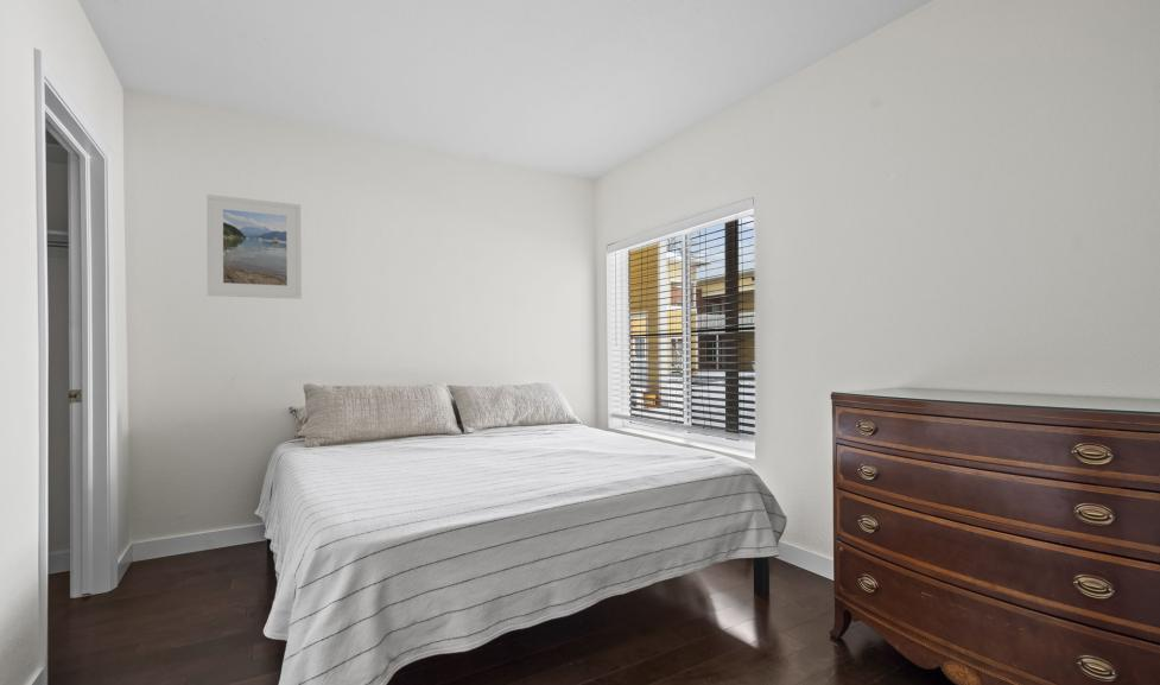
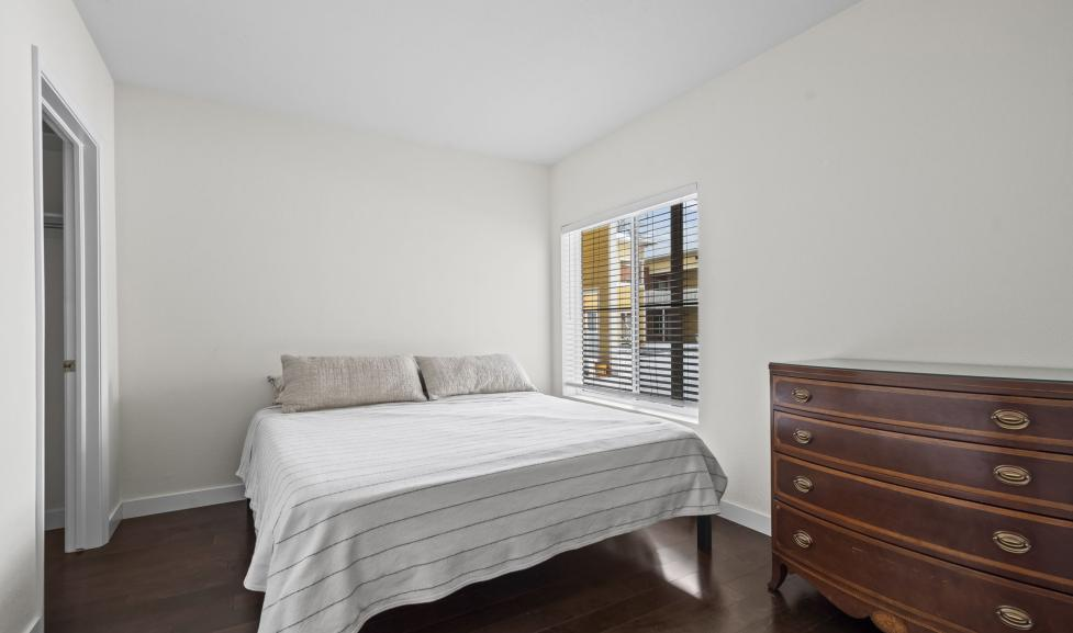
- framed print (255, 248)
